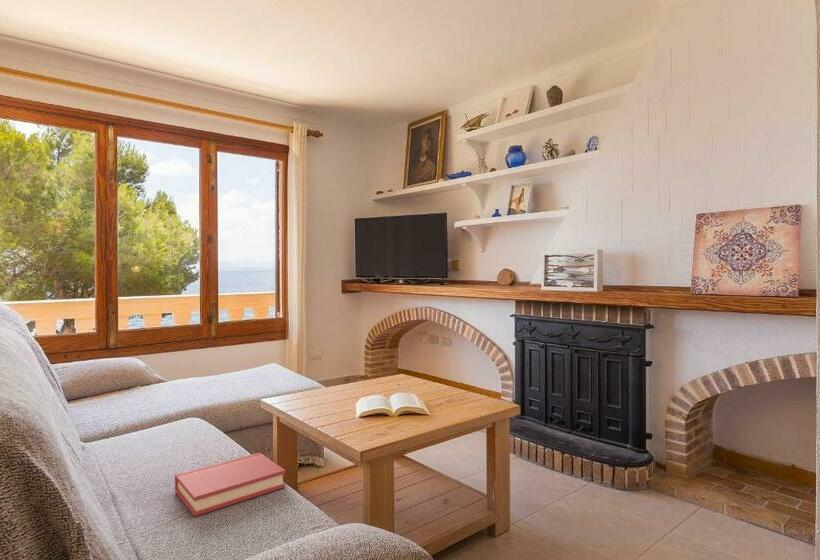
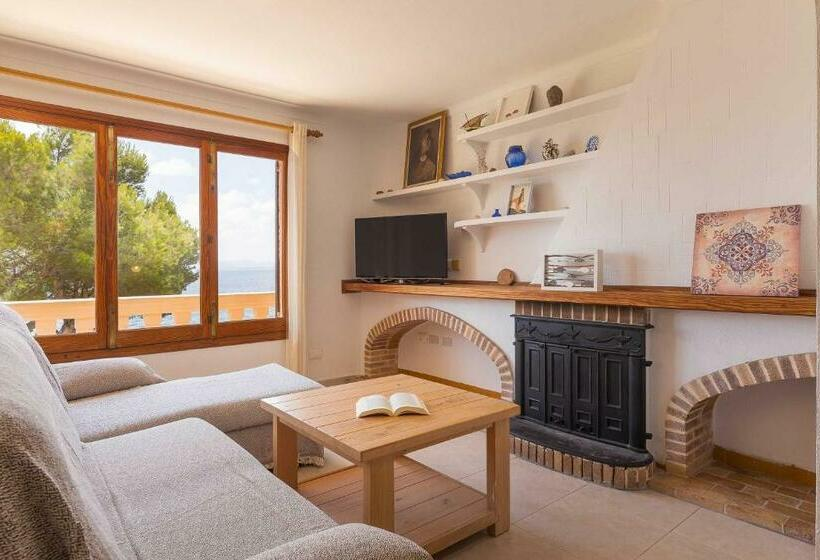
- hardback book (230, 480)
